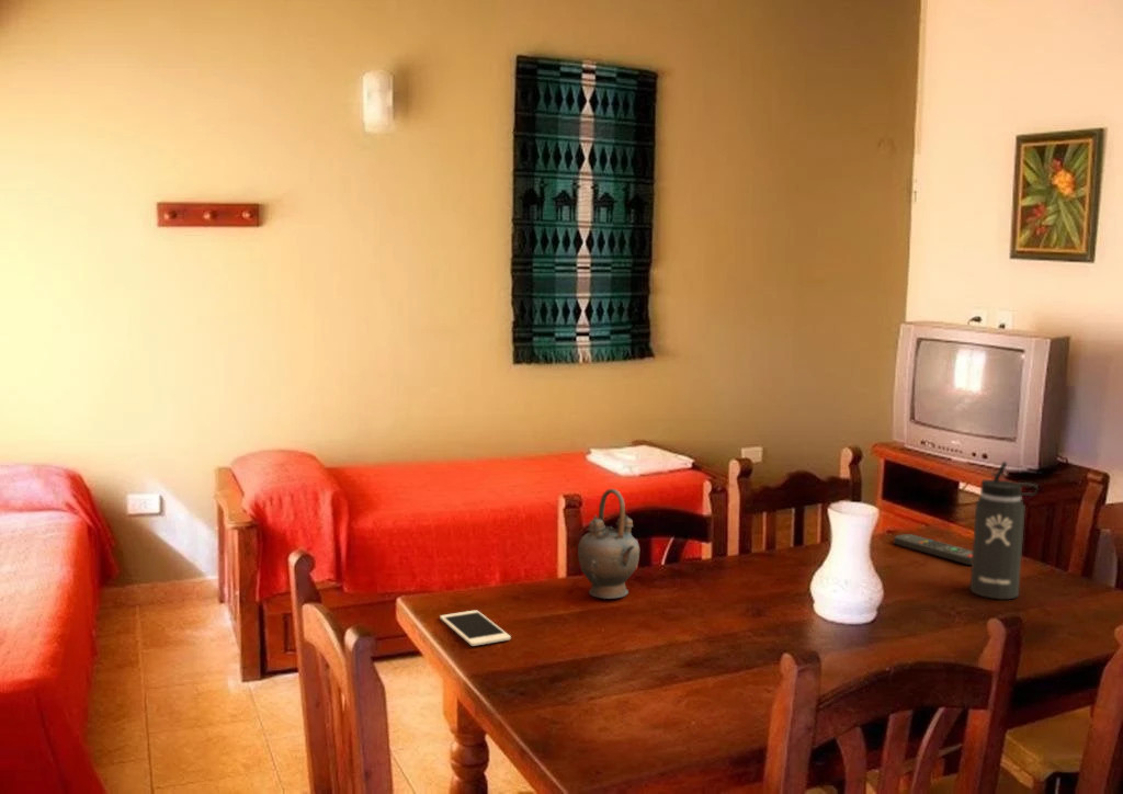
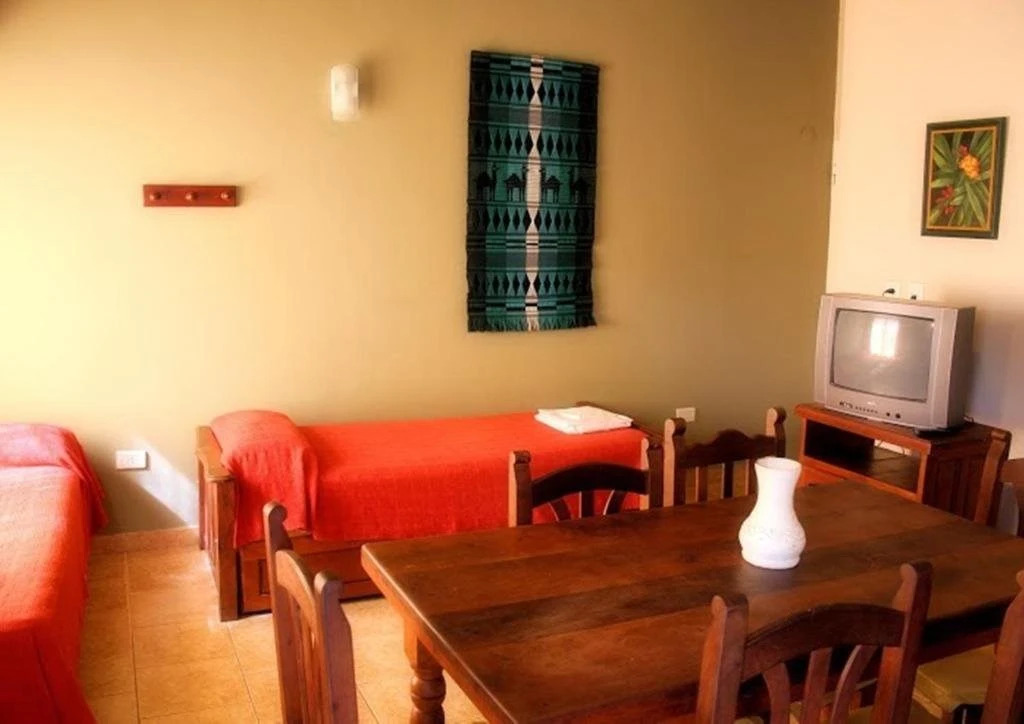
- teapot (612, 543)
- cell phone (474, 626)
- remote control (938, 548)
- thermos bottle (1003, 528)
